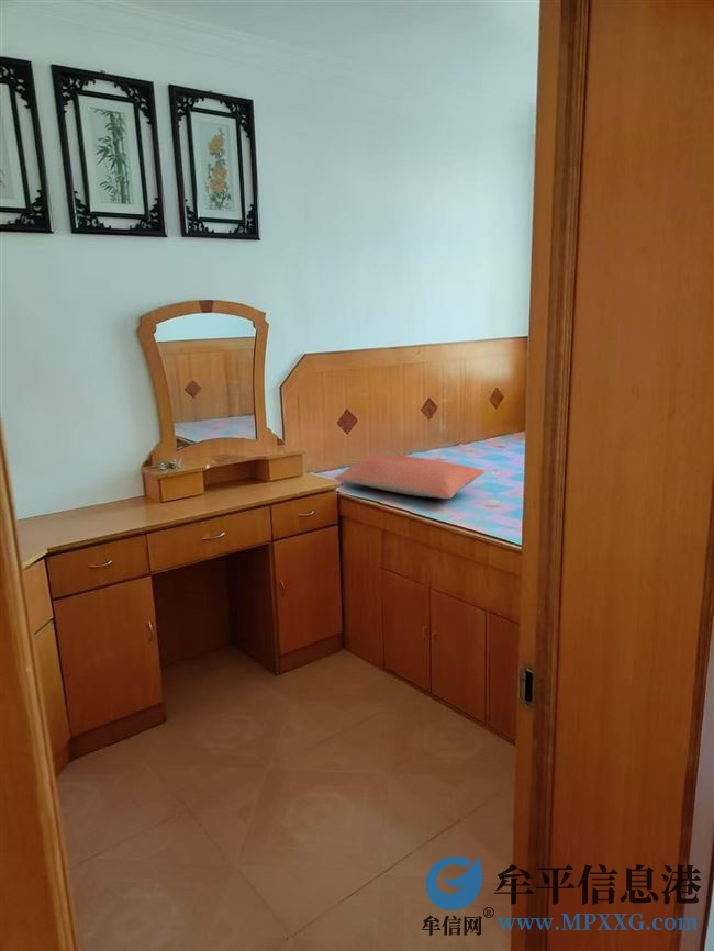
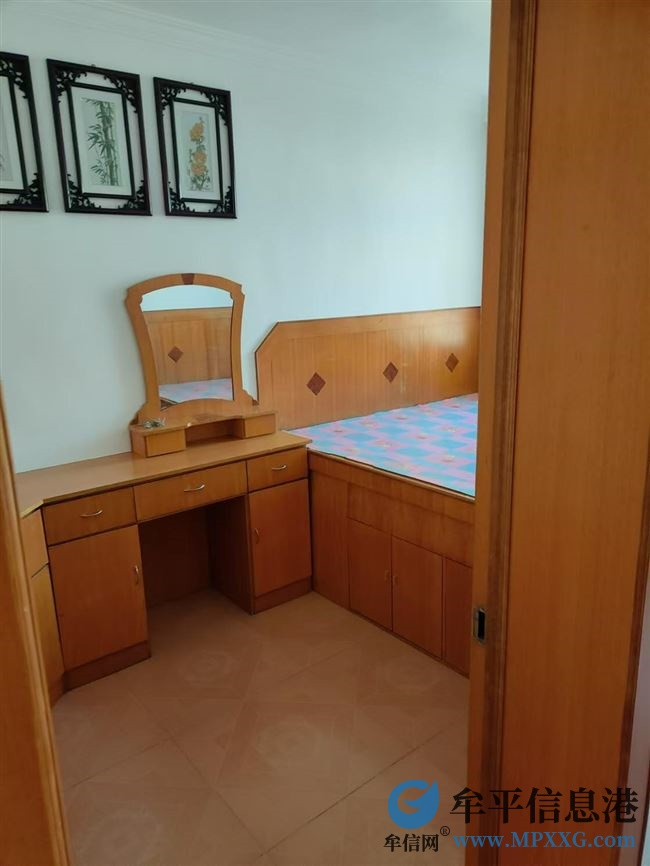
- pillow (408, 474)
